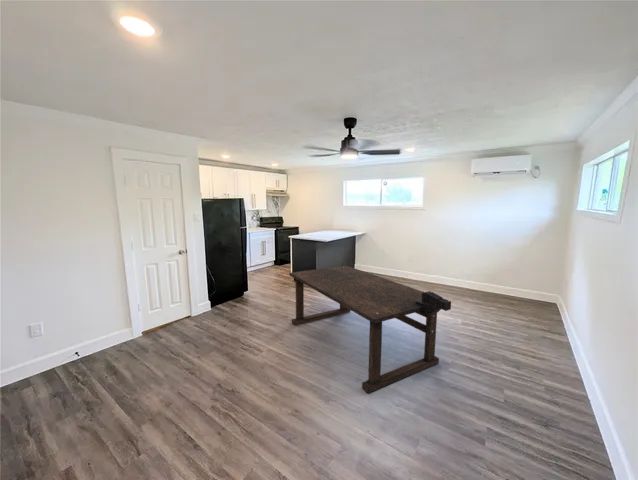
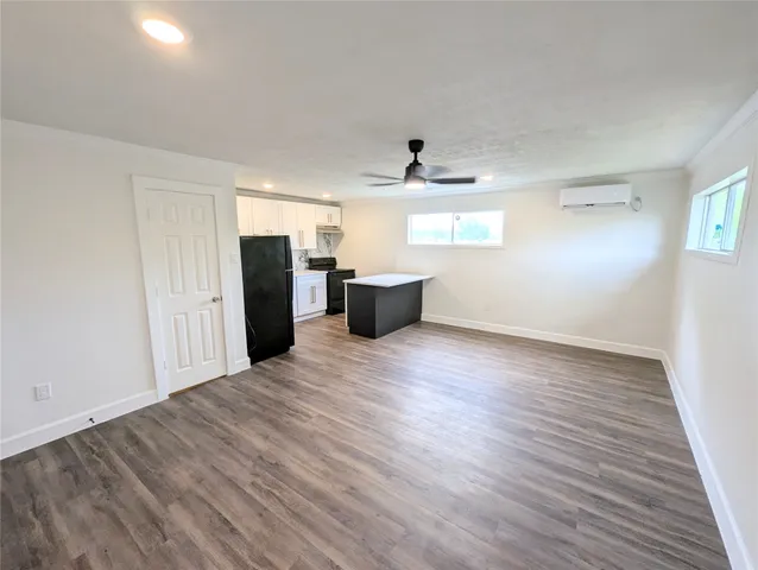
- dining table (361, 310)
